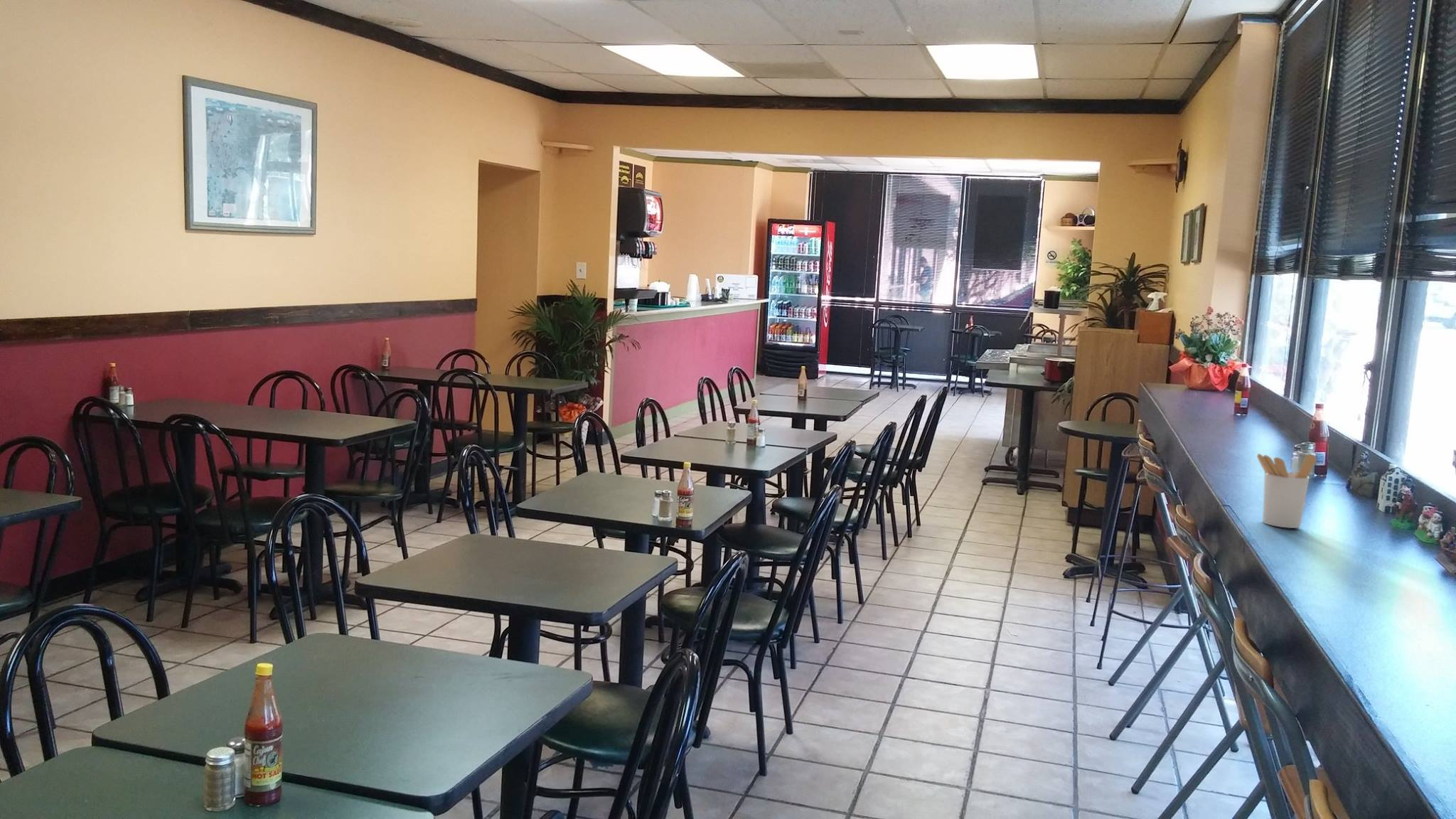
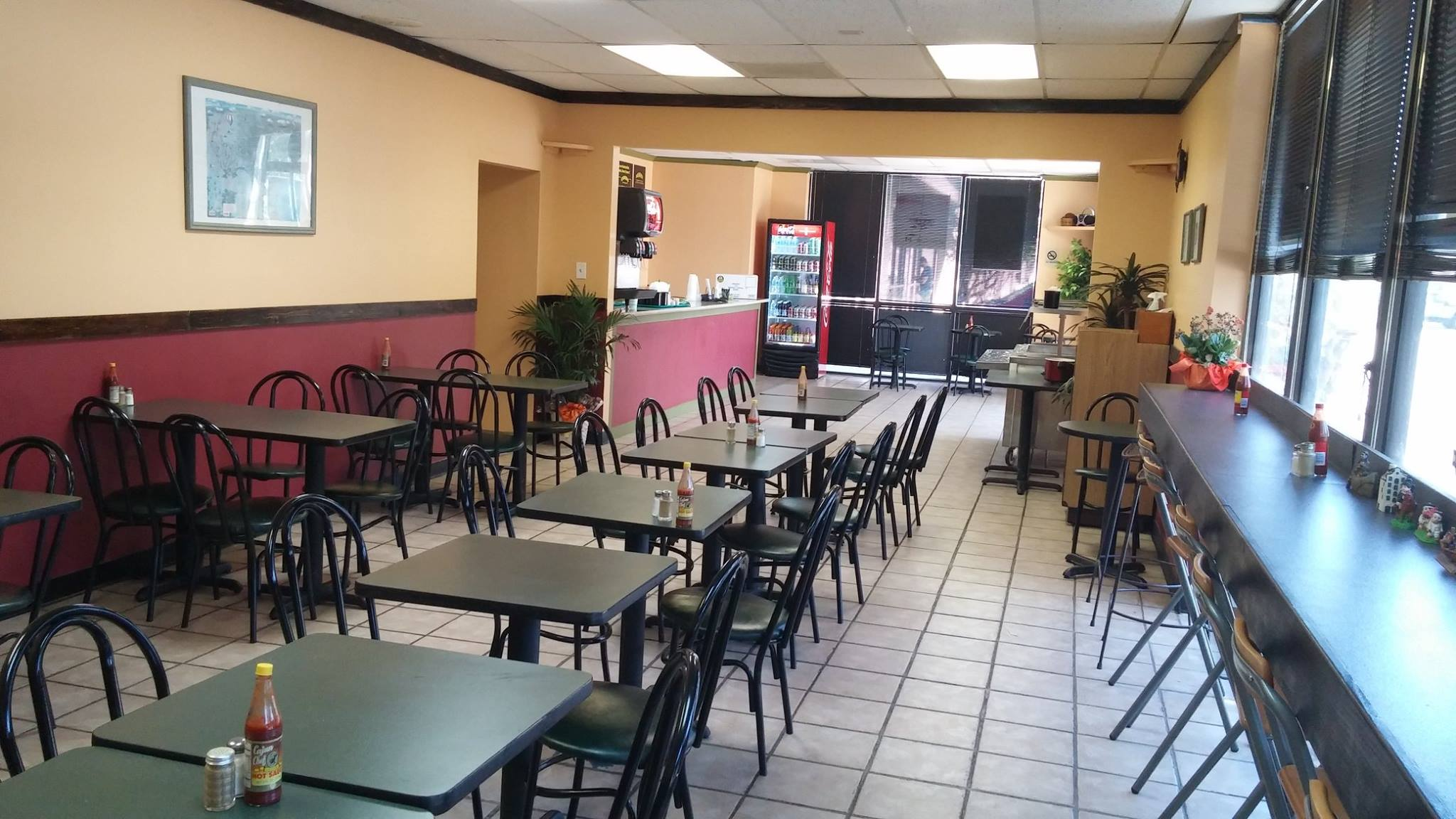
- utensil holder (1280, 488)
